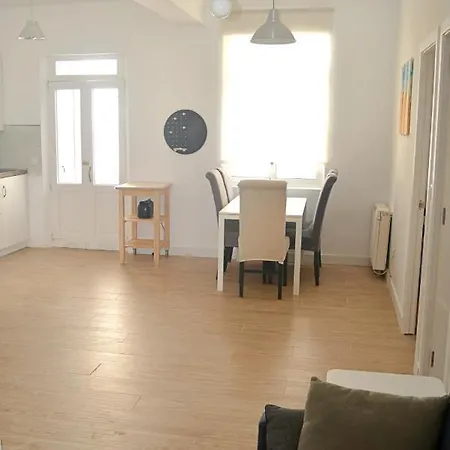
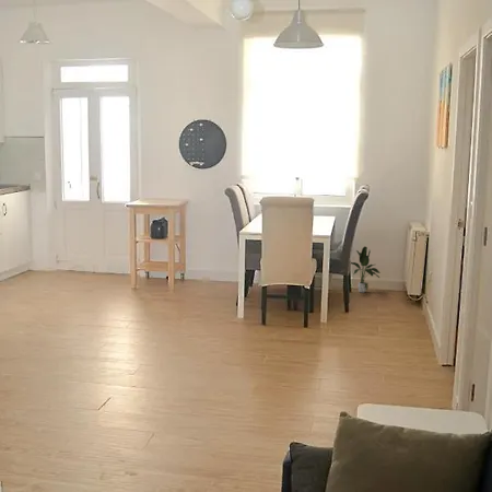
+ potted plant (364, 269)
